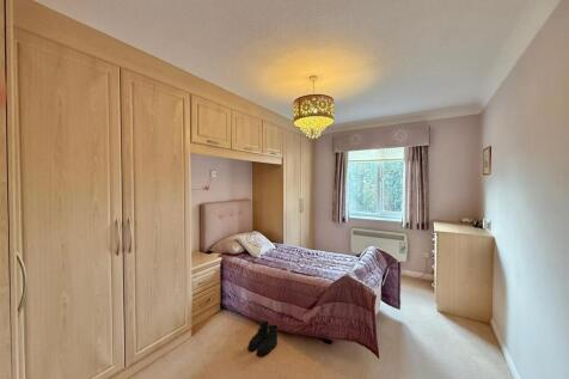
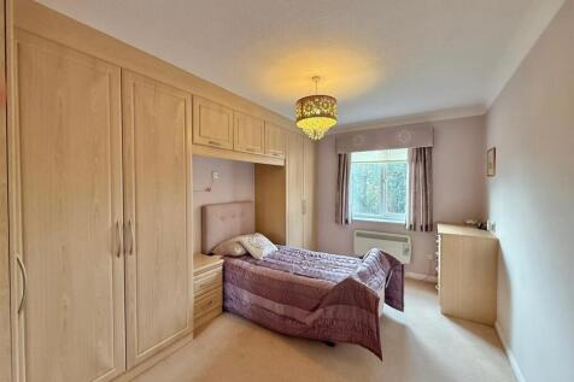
- boots (263, 335)
